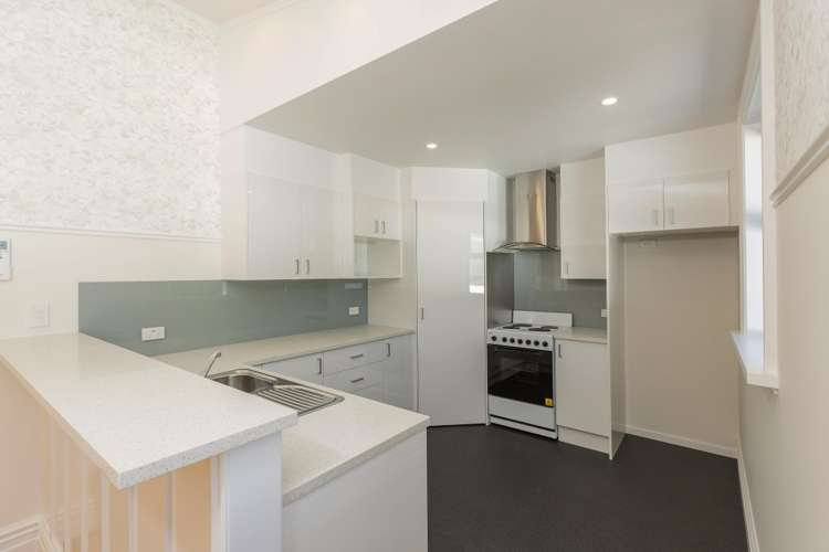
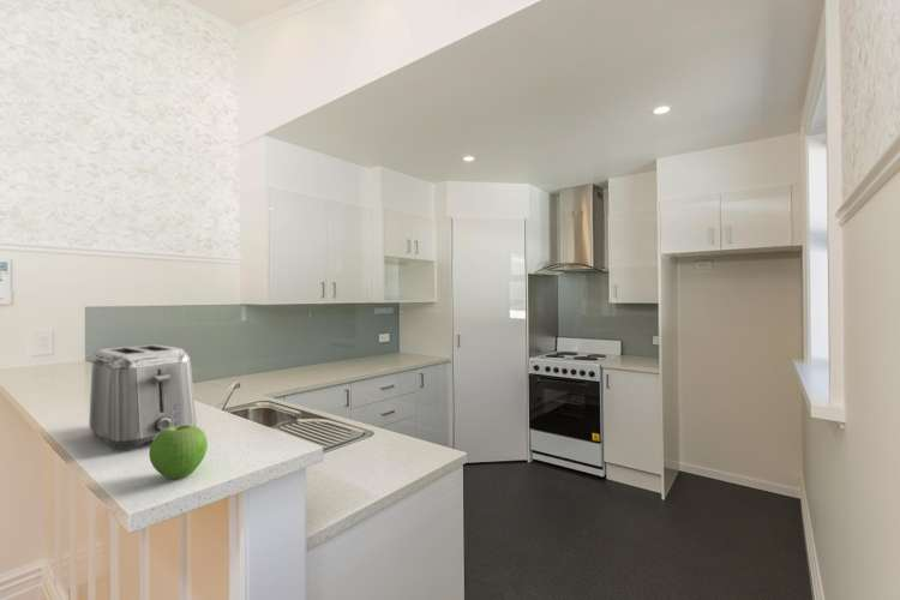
+ fruit (179, 451)
+ toaster (140, 390)
